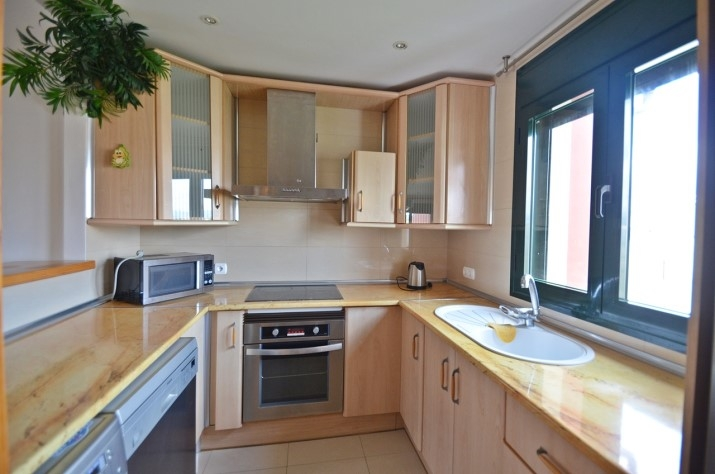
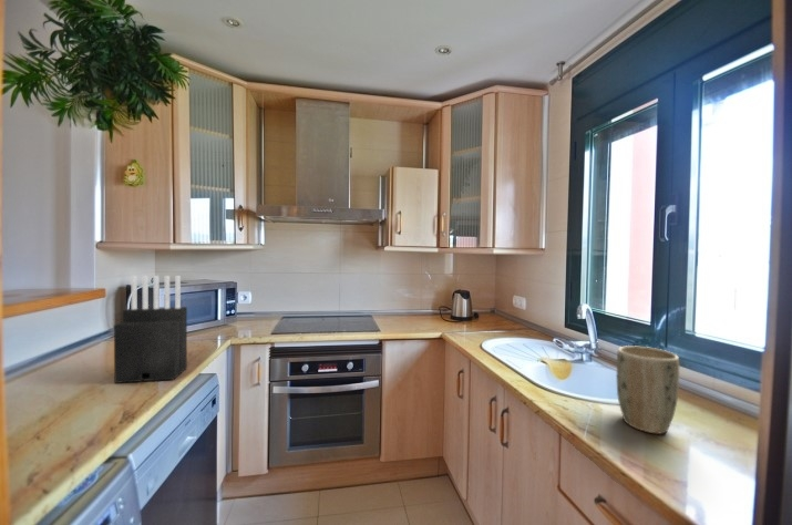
+ plant pot (646, 388)
+ knife block (151, 327)
